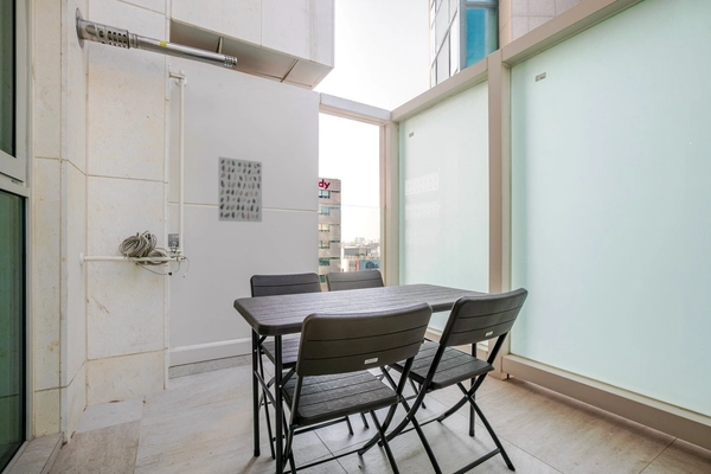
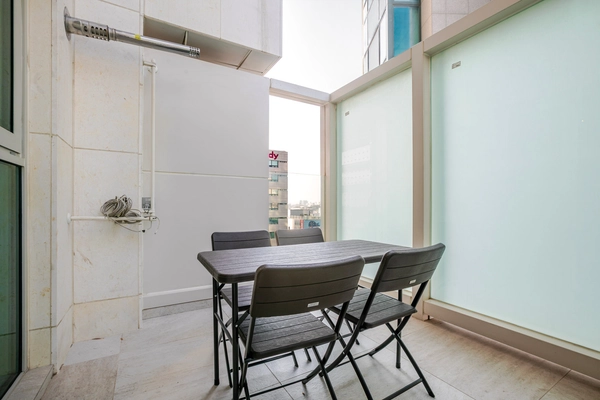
- wall art (241, 190)
